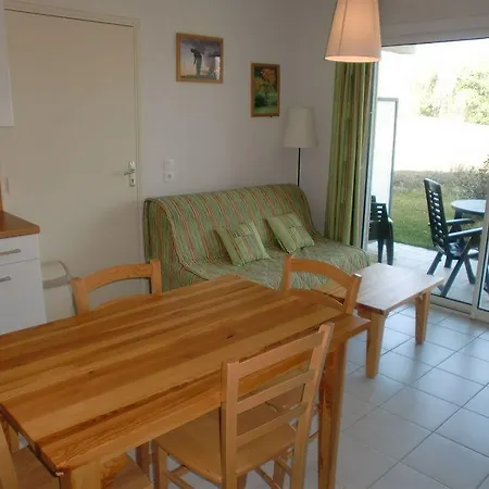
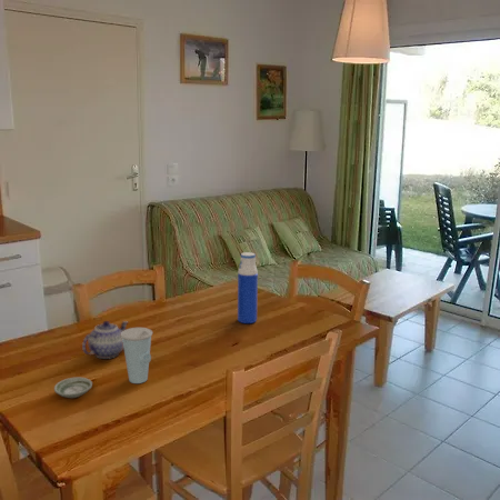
+ teapot (106, 338)
+ saucer (73, 389)
+ water bottle (247, 287)
+ cup (137, 354)
